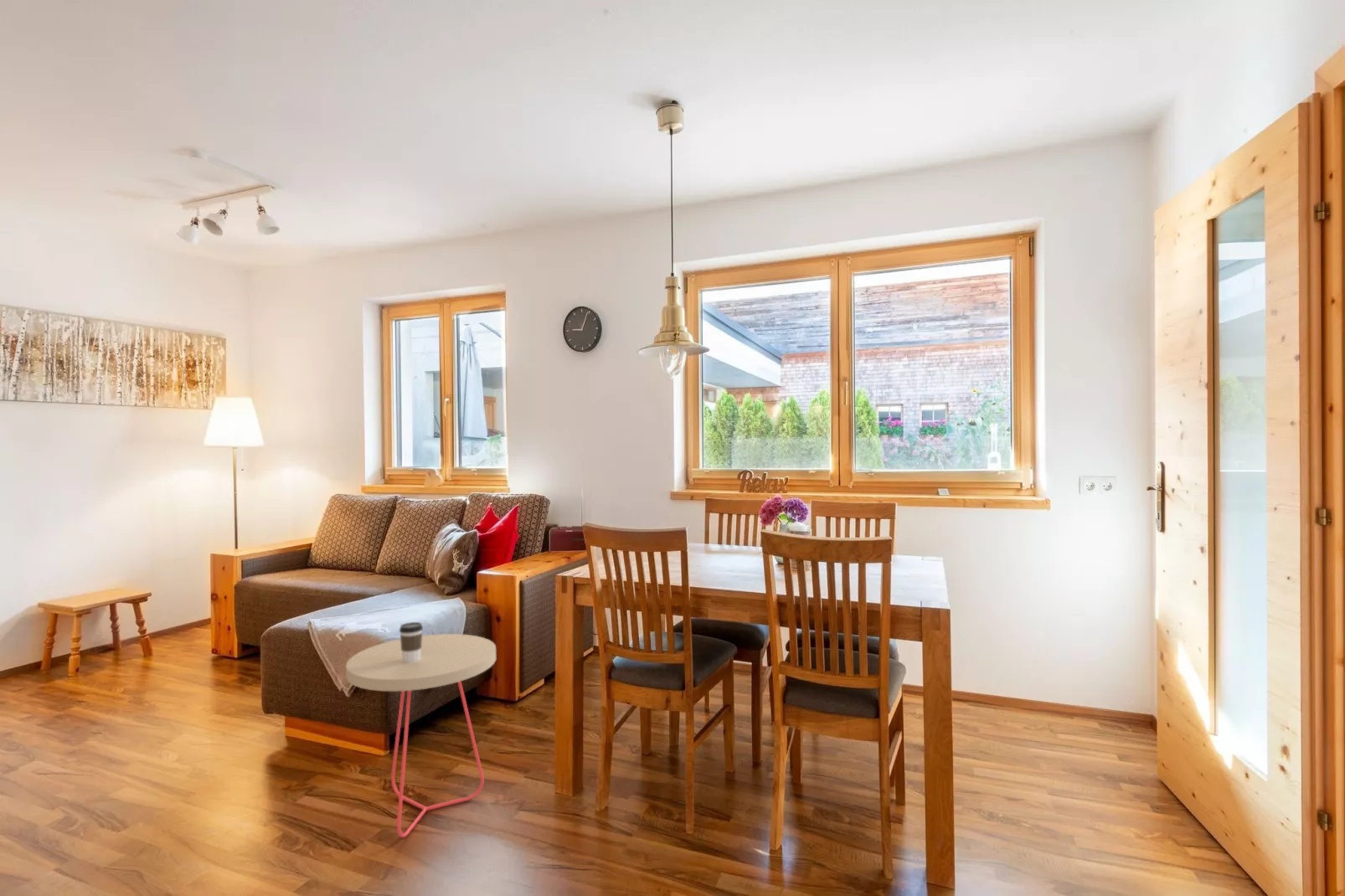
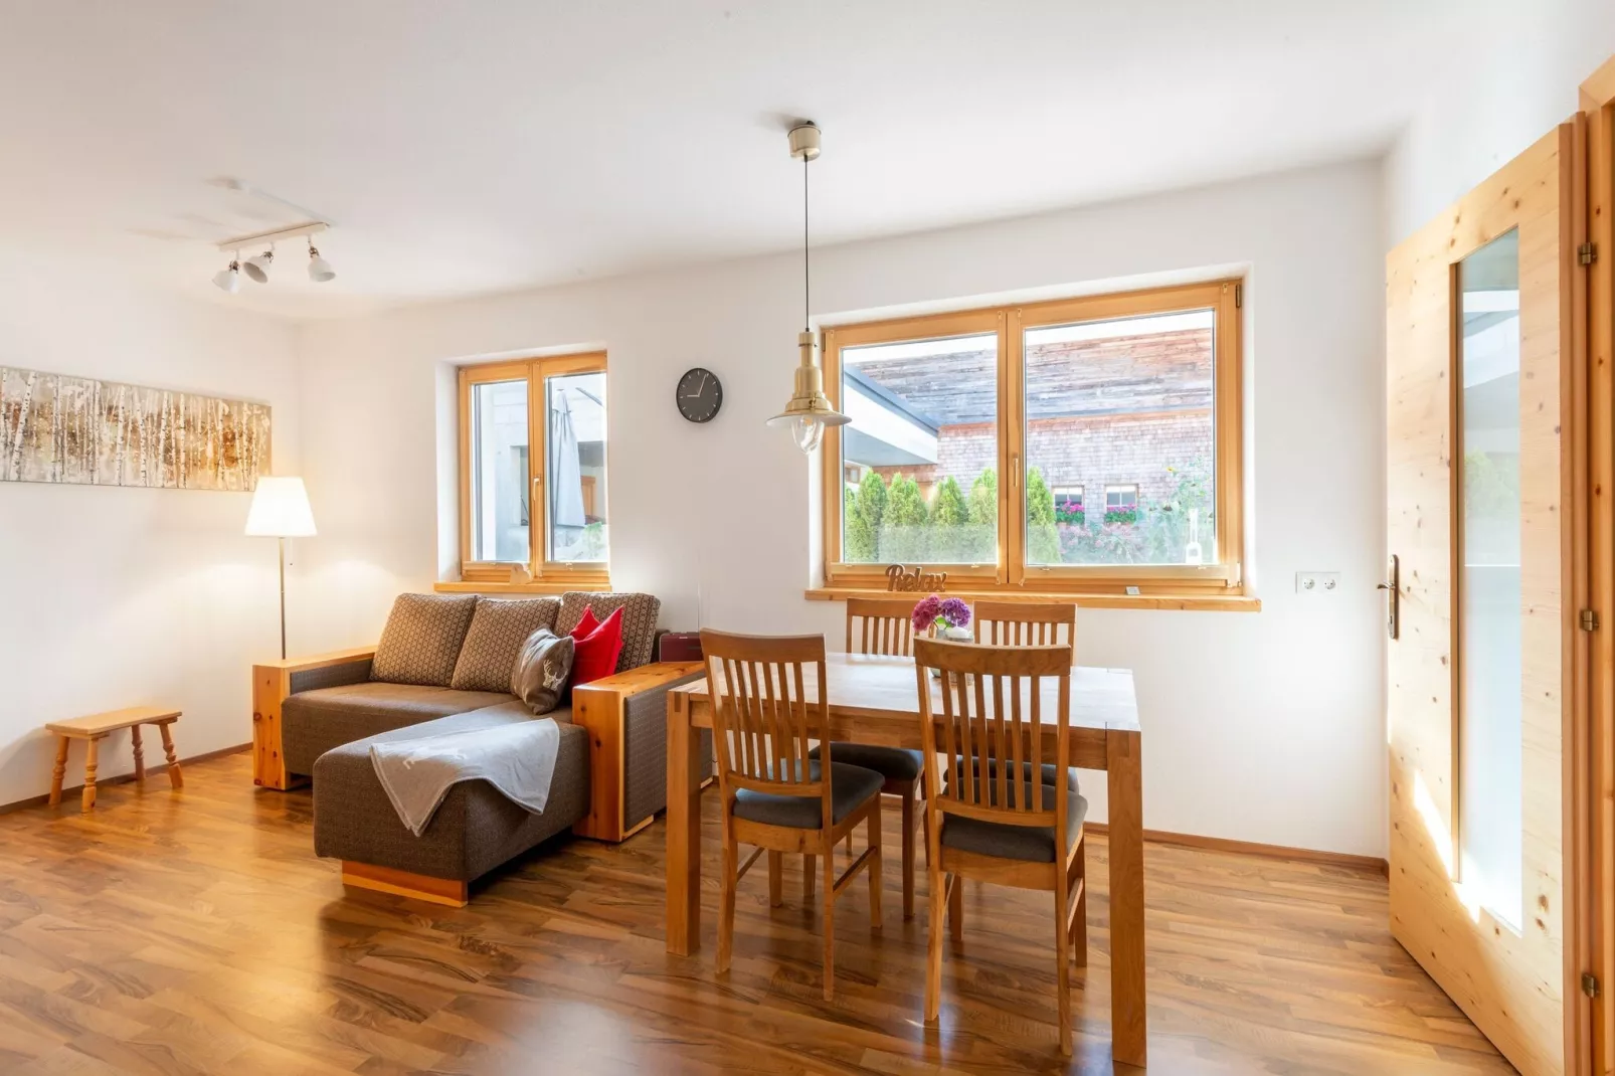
- coffee cup (411, 641)
- side table (408, 728)
